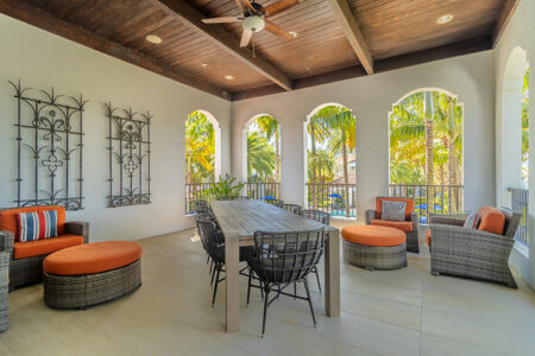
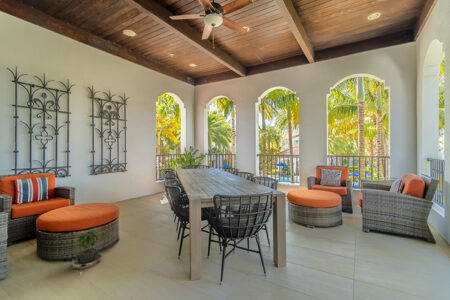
+ potted plant (87, 247)
